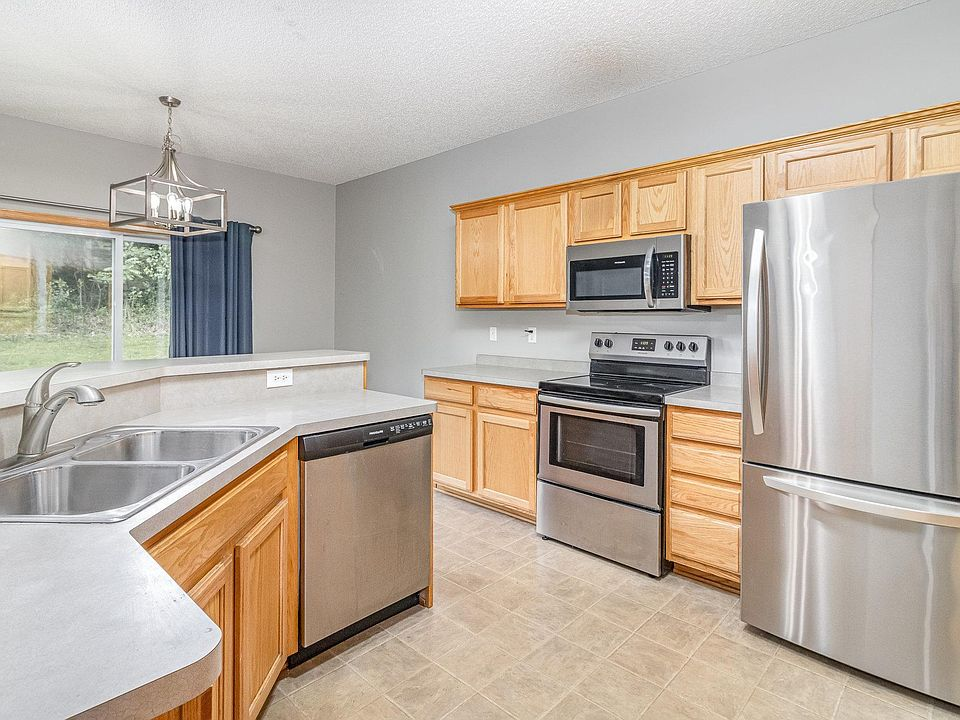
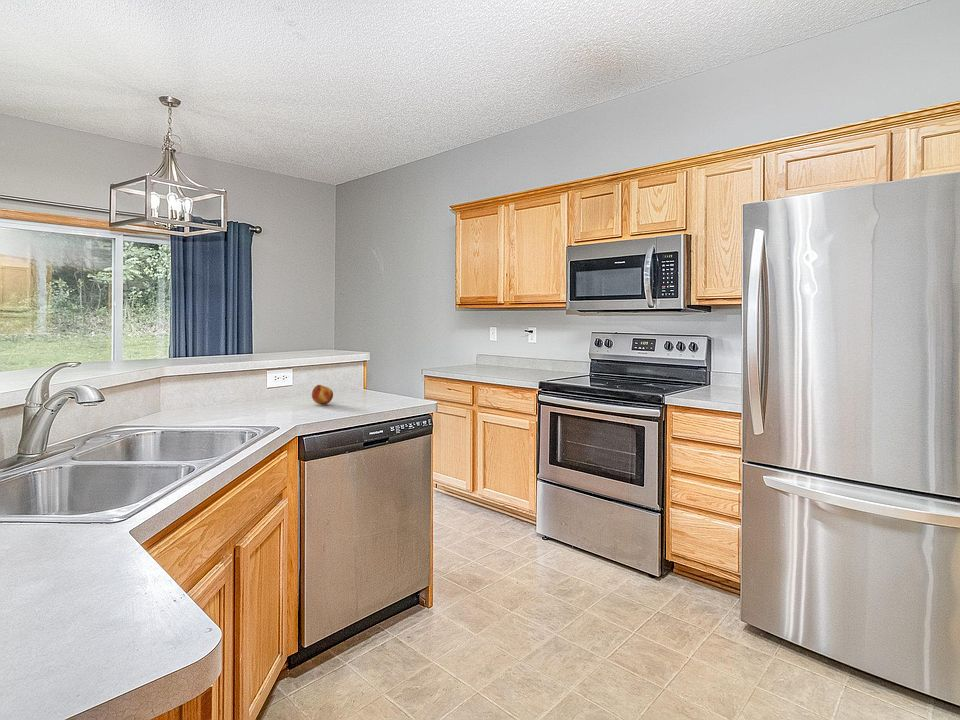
+ fruit (322, 394)
